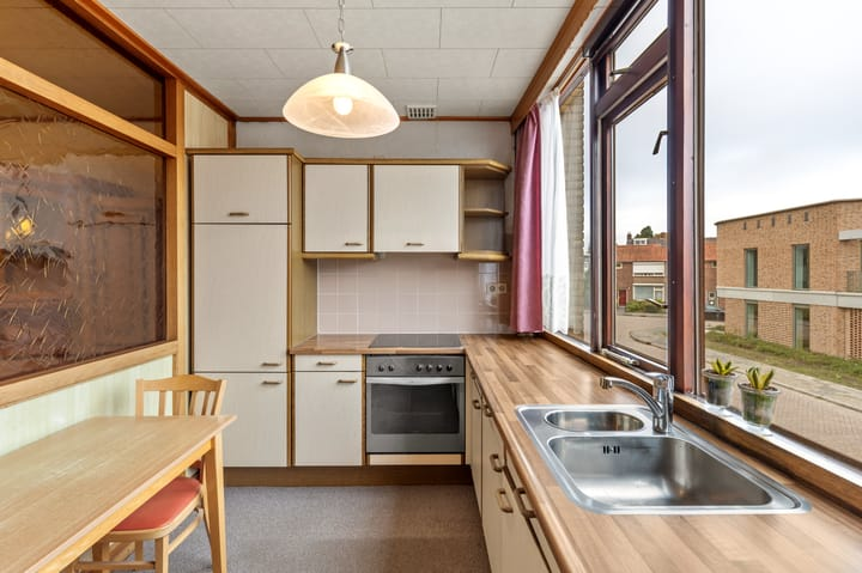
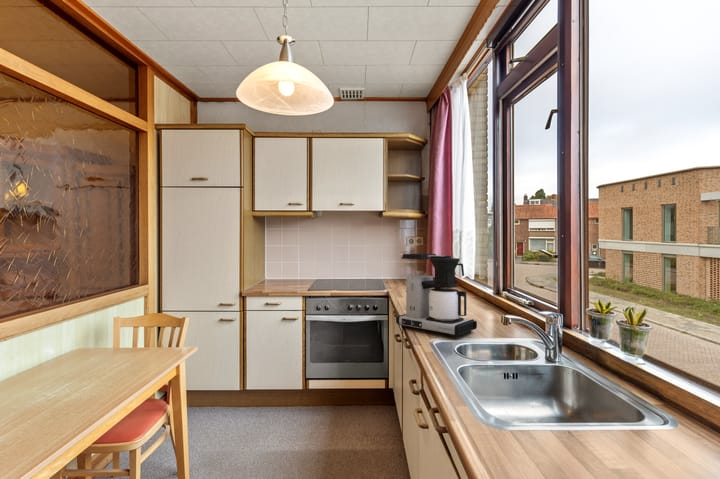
+ coffee maker (435, 291)
